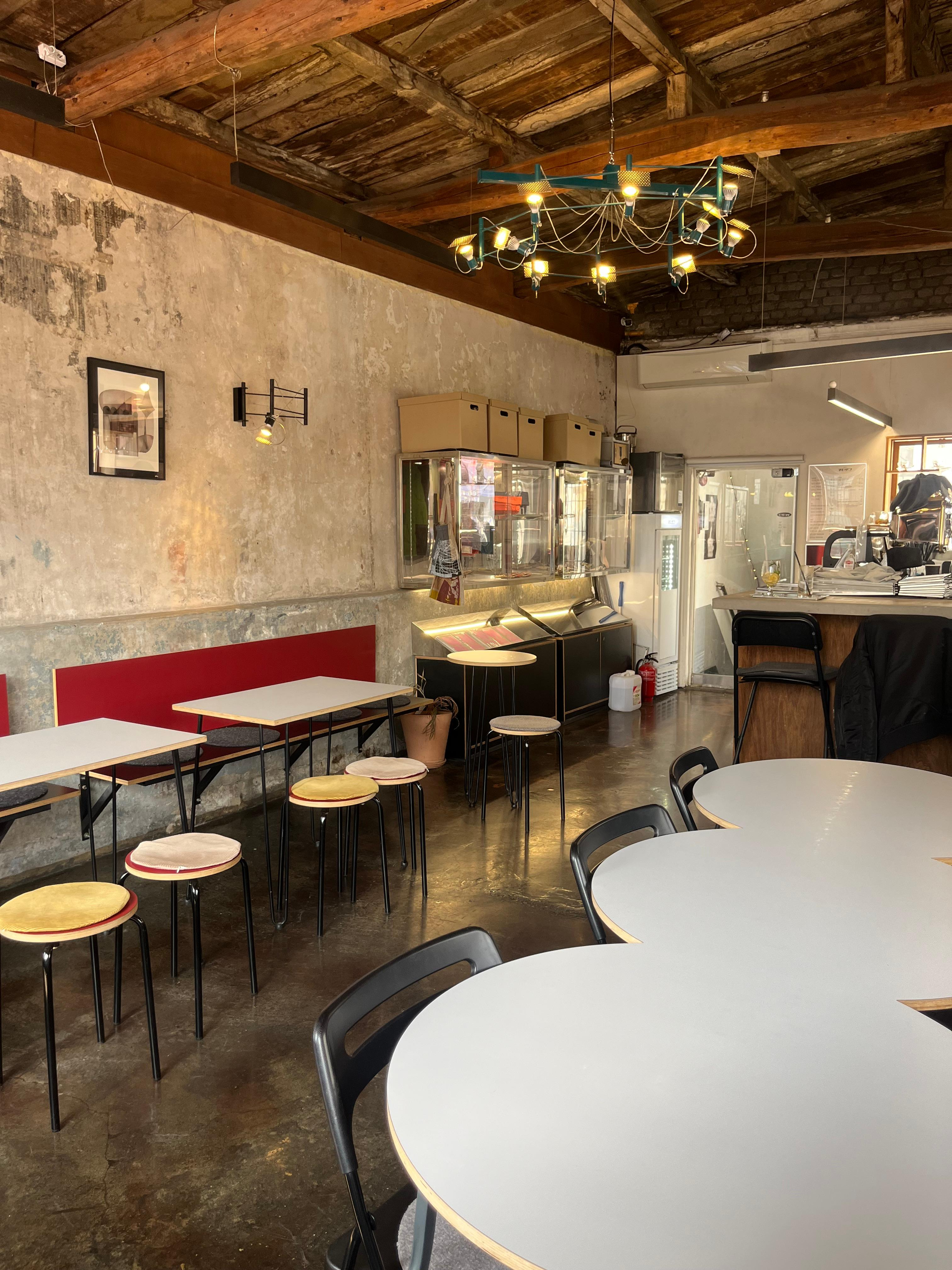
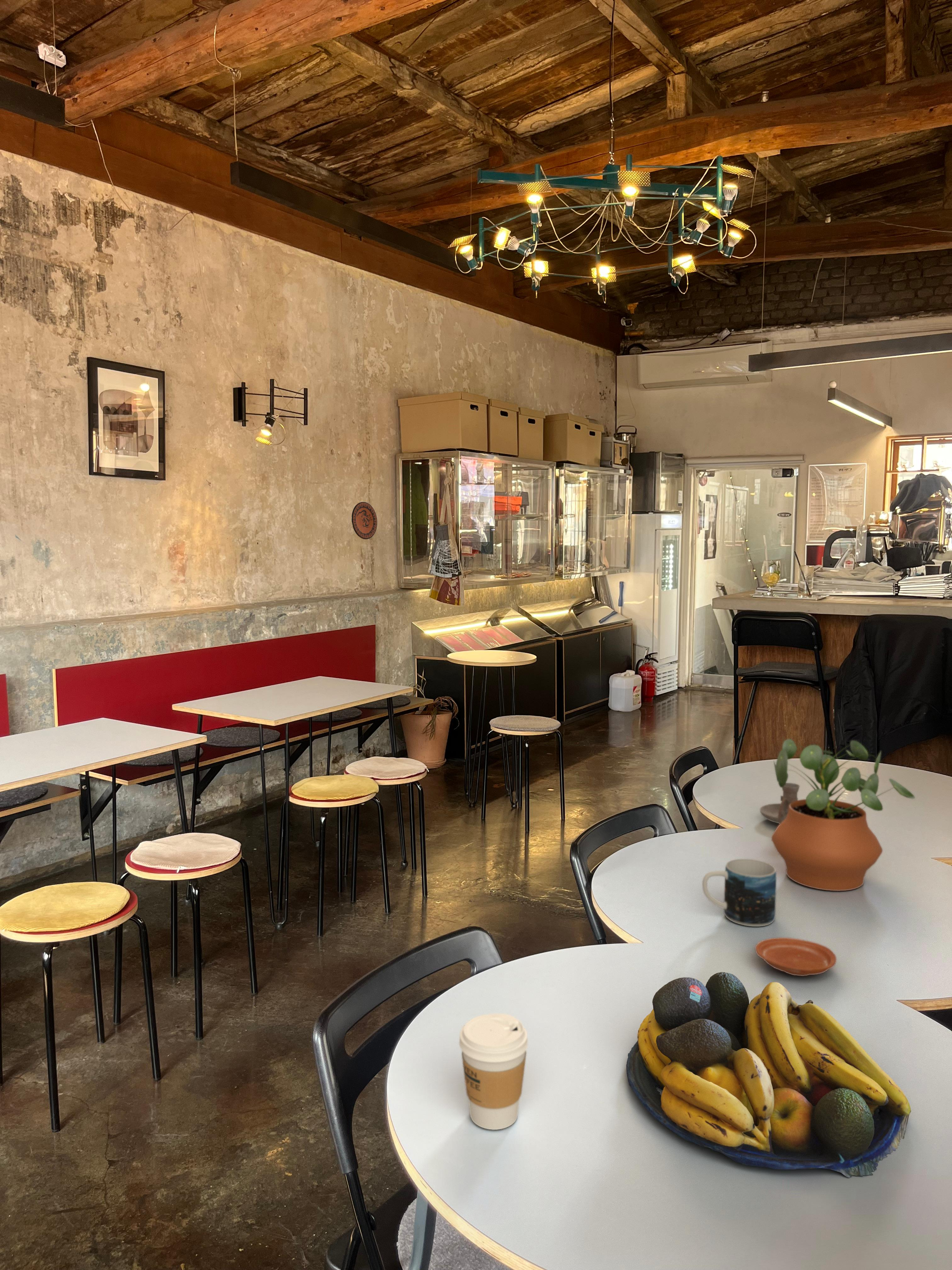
+ plate (795, 959)
+ candle holder (788, 805)
+ fruit bowl (760, 1042)
+ potted plant (841, 810)
+ decorative plate (364, 521)
+ coffee cup (493, 1070)
+ mug (738, 892)
